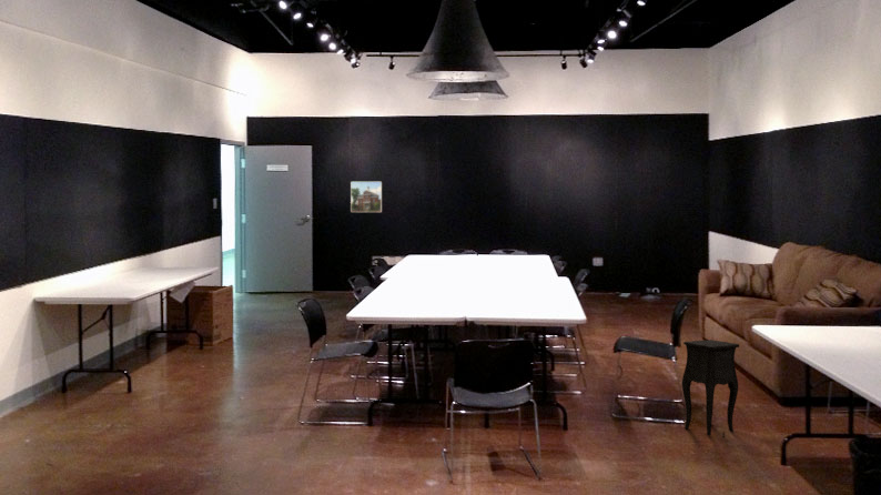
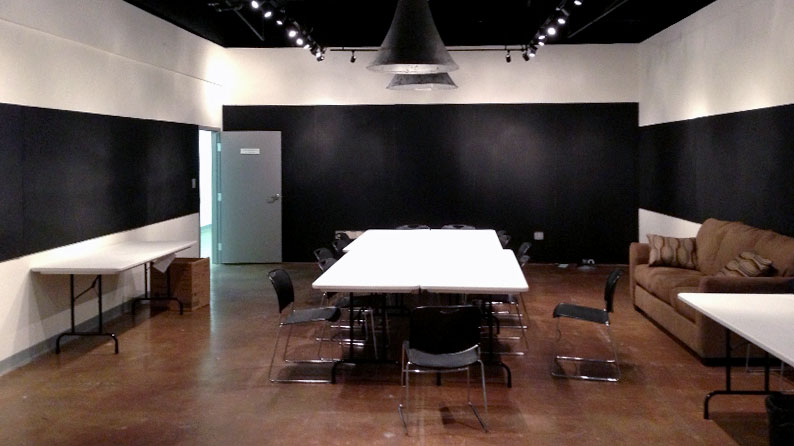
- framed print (366, 196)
- side table (710, 385)
